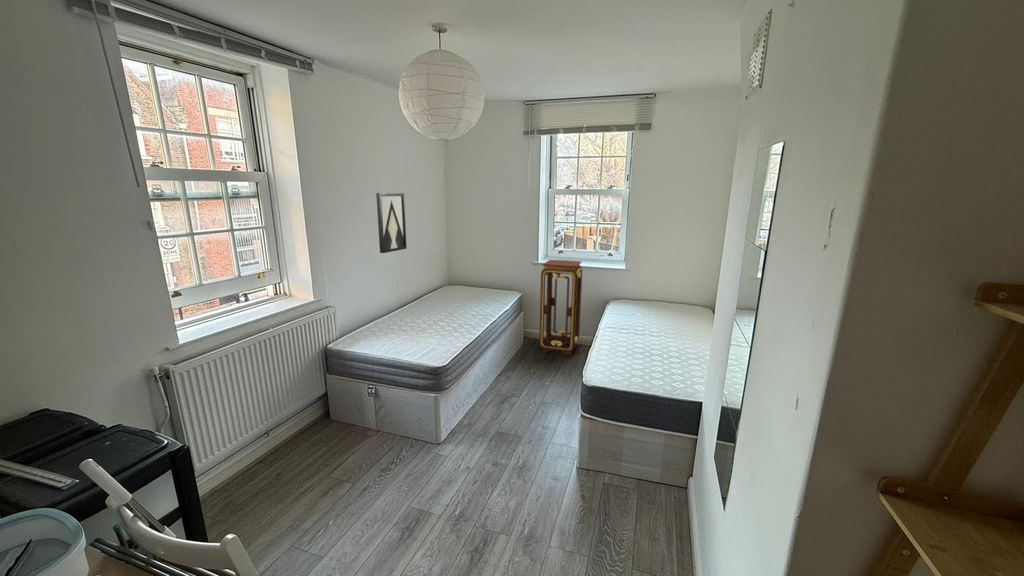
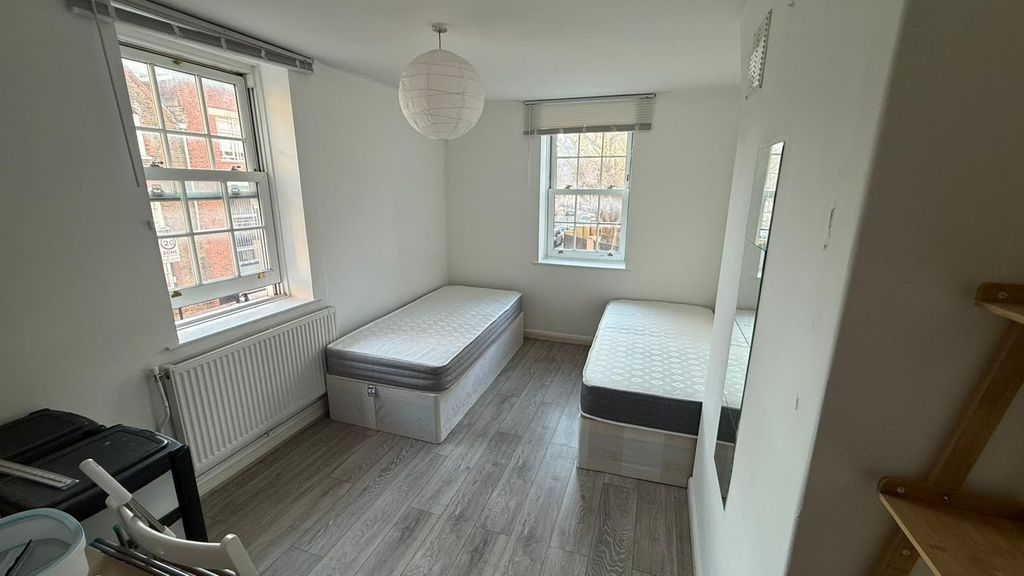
- pedestal table (566, 306)
- wall art (392, 222)
